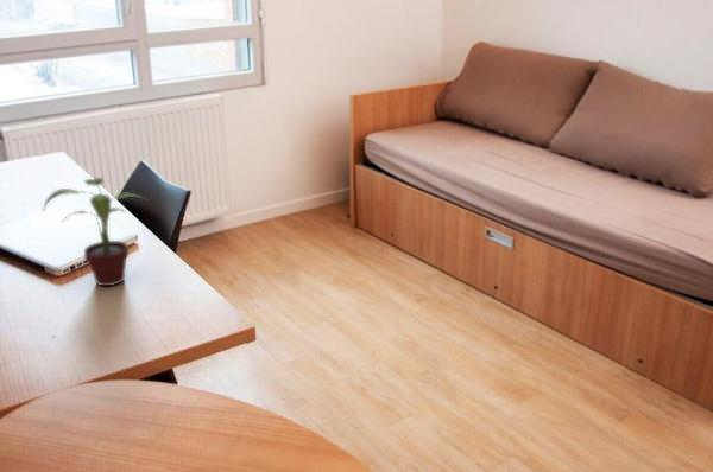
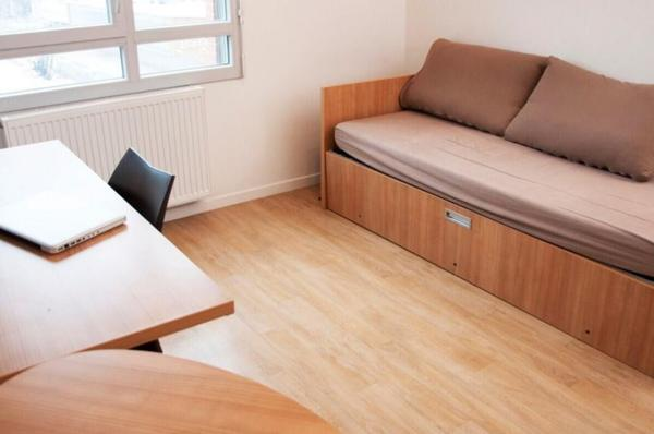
- potted plant (101, 232)
